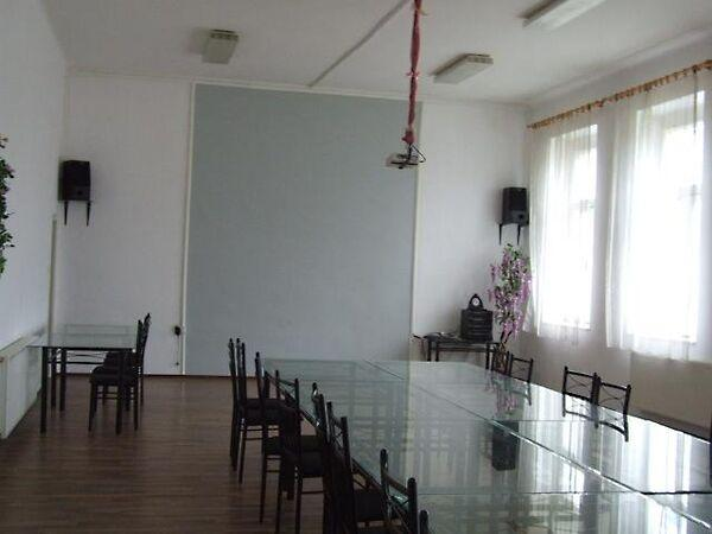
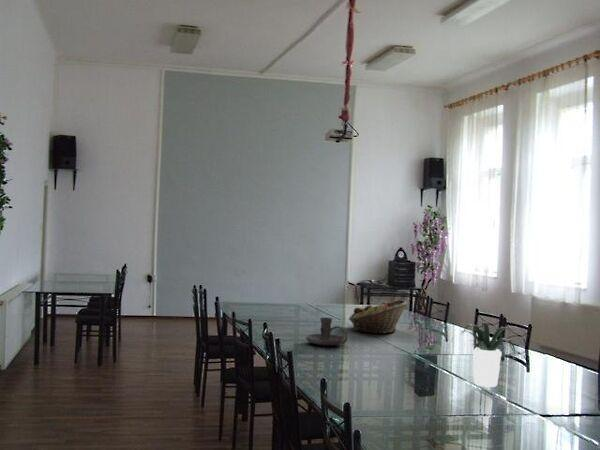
+ fruit basket (378, 315)
+ candle holder (329, 332)
+ potted plant (485, 354)
